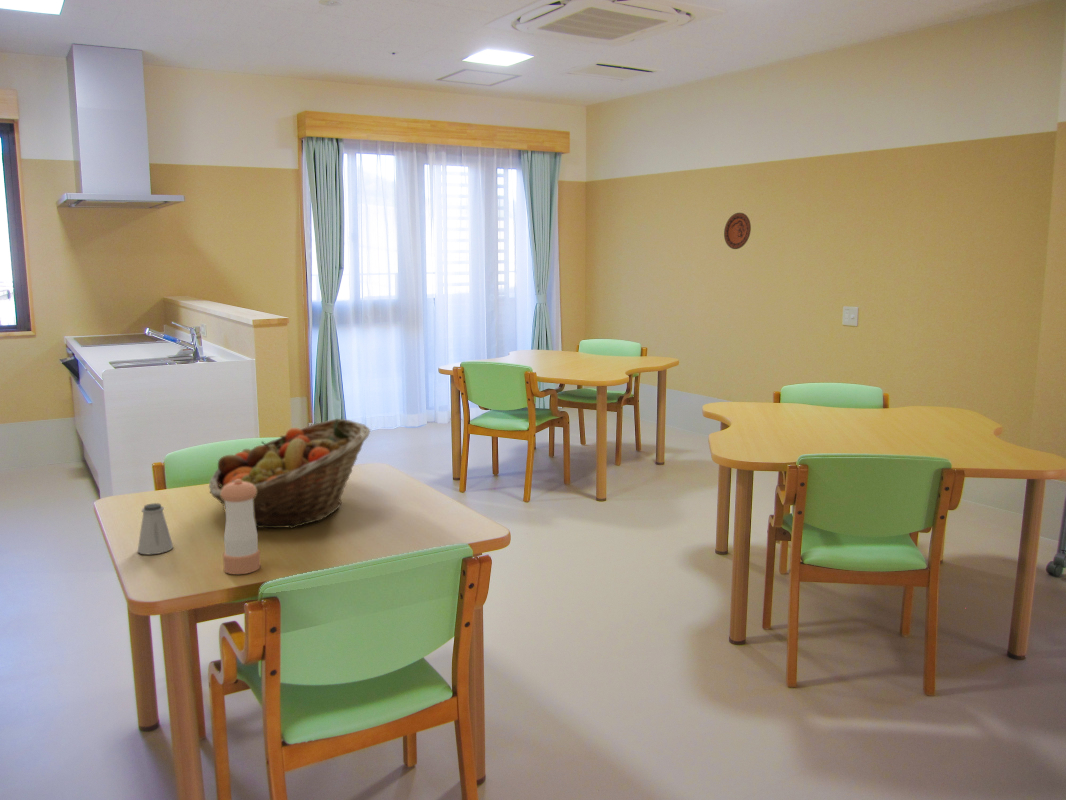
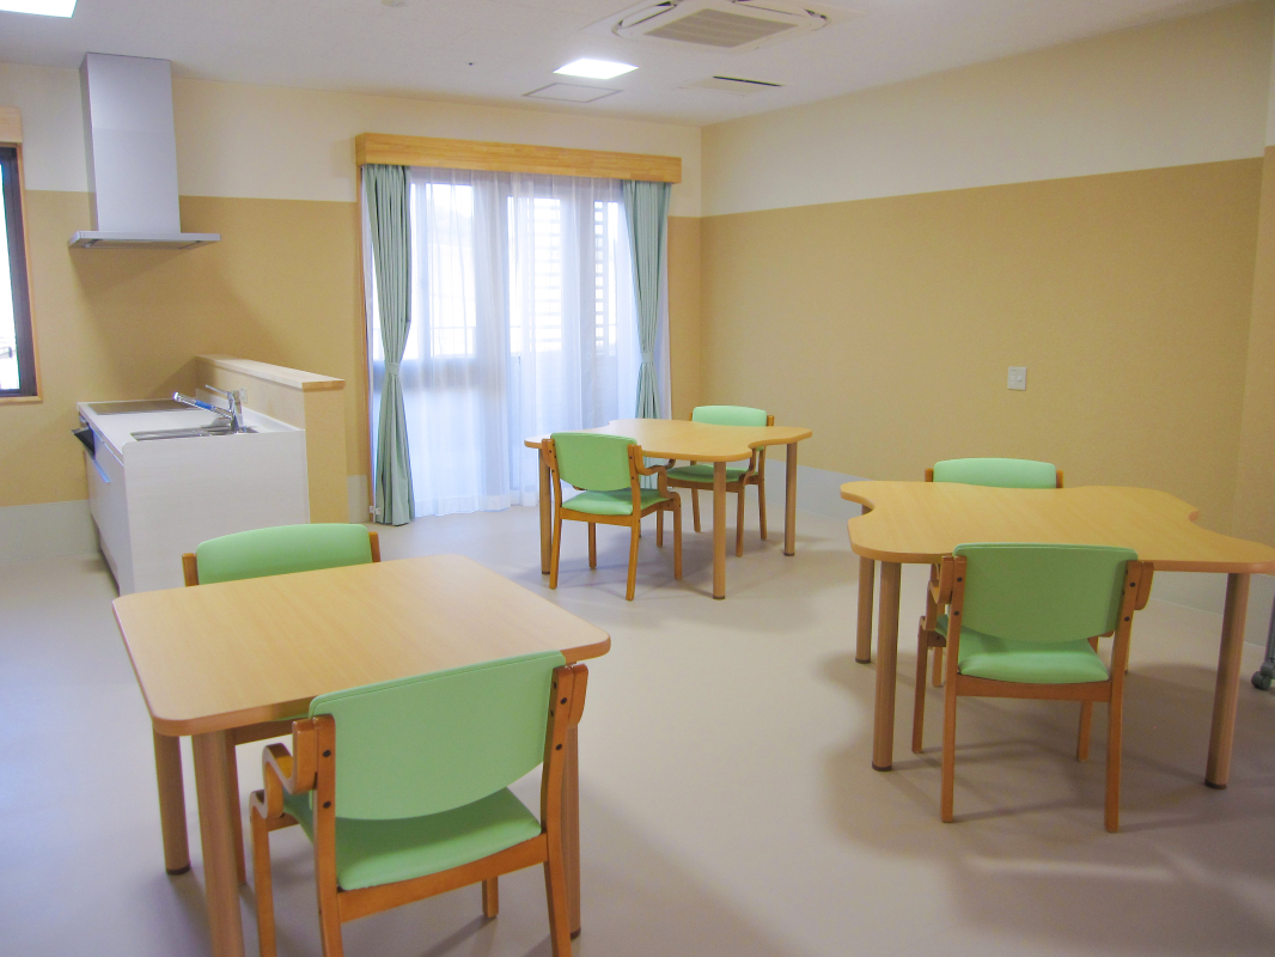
- decorative plate (737, 231)
- fruit basket (290, 469)
- saltshaker (154, 527)
- pepper shaker (240, 524)
